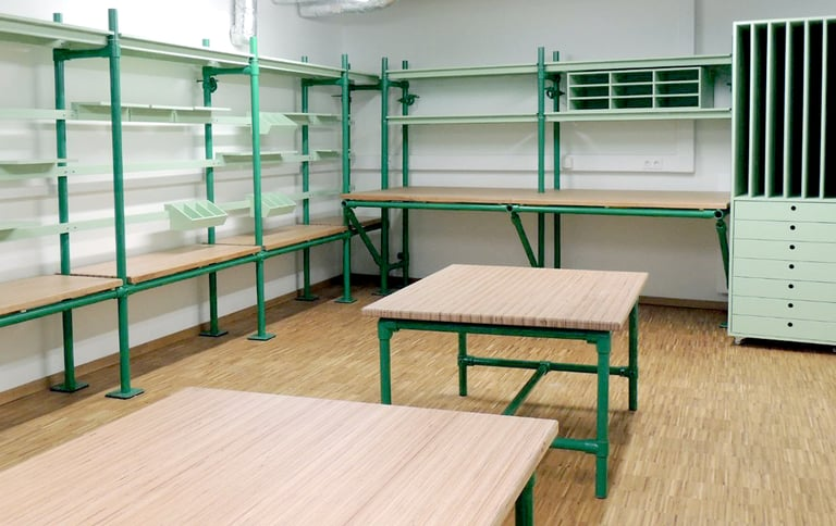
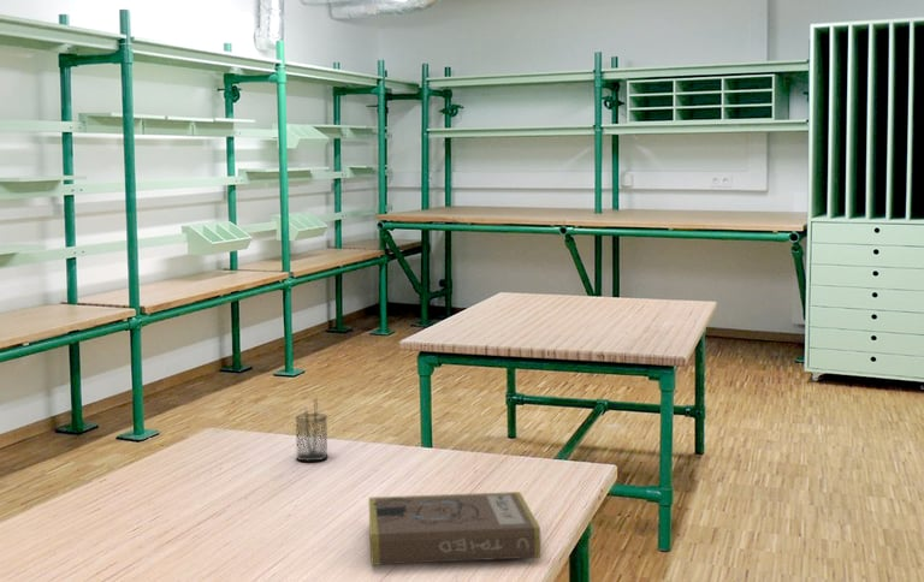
+ book (450, 525)
+ pencil holder (312, 427)
